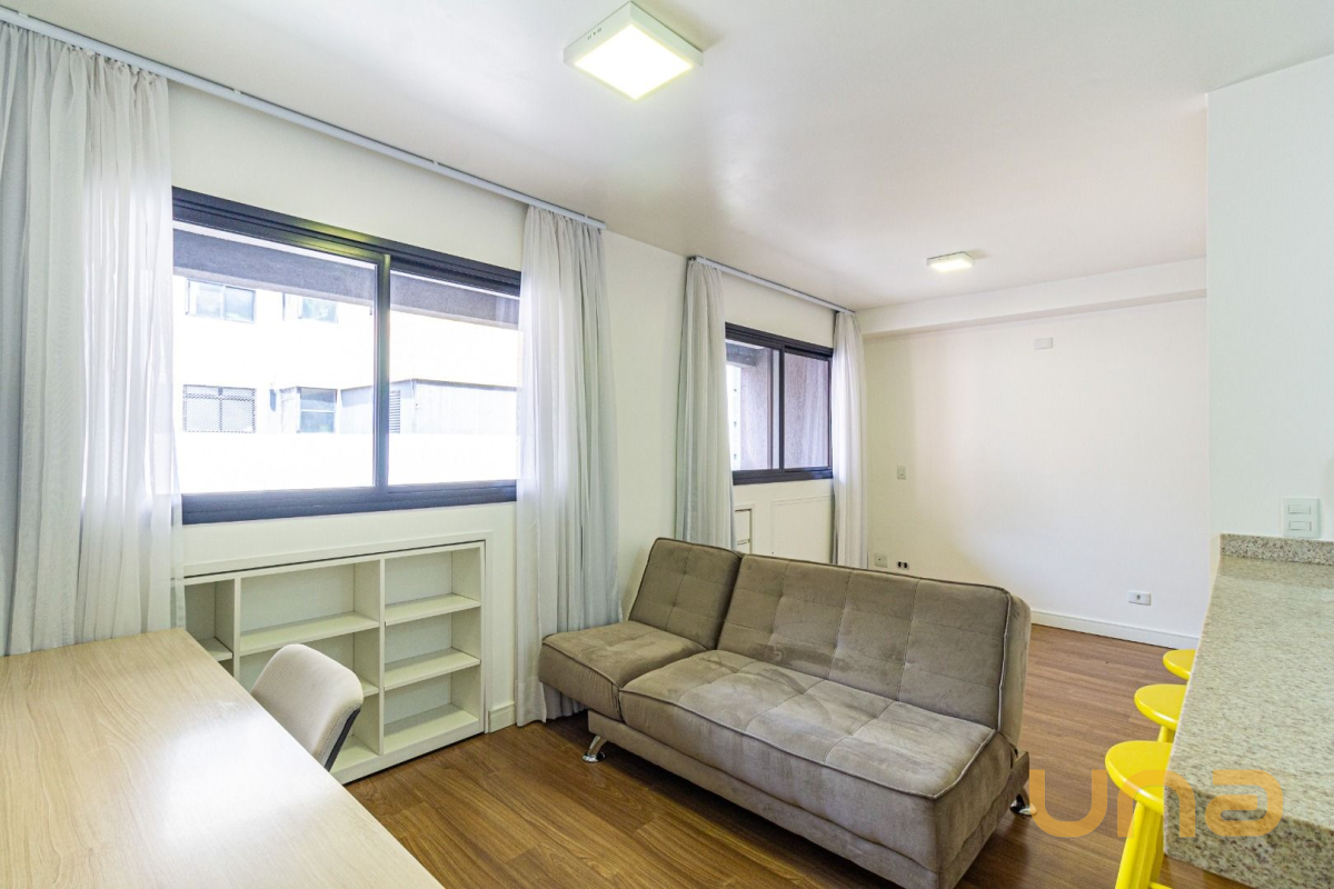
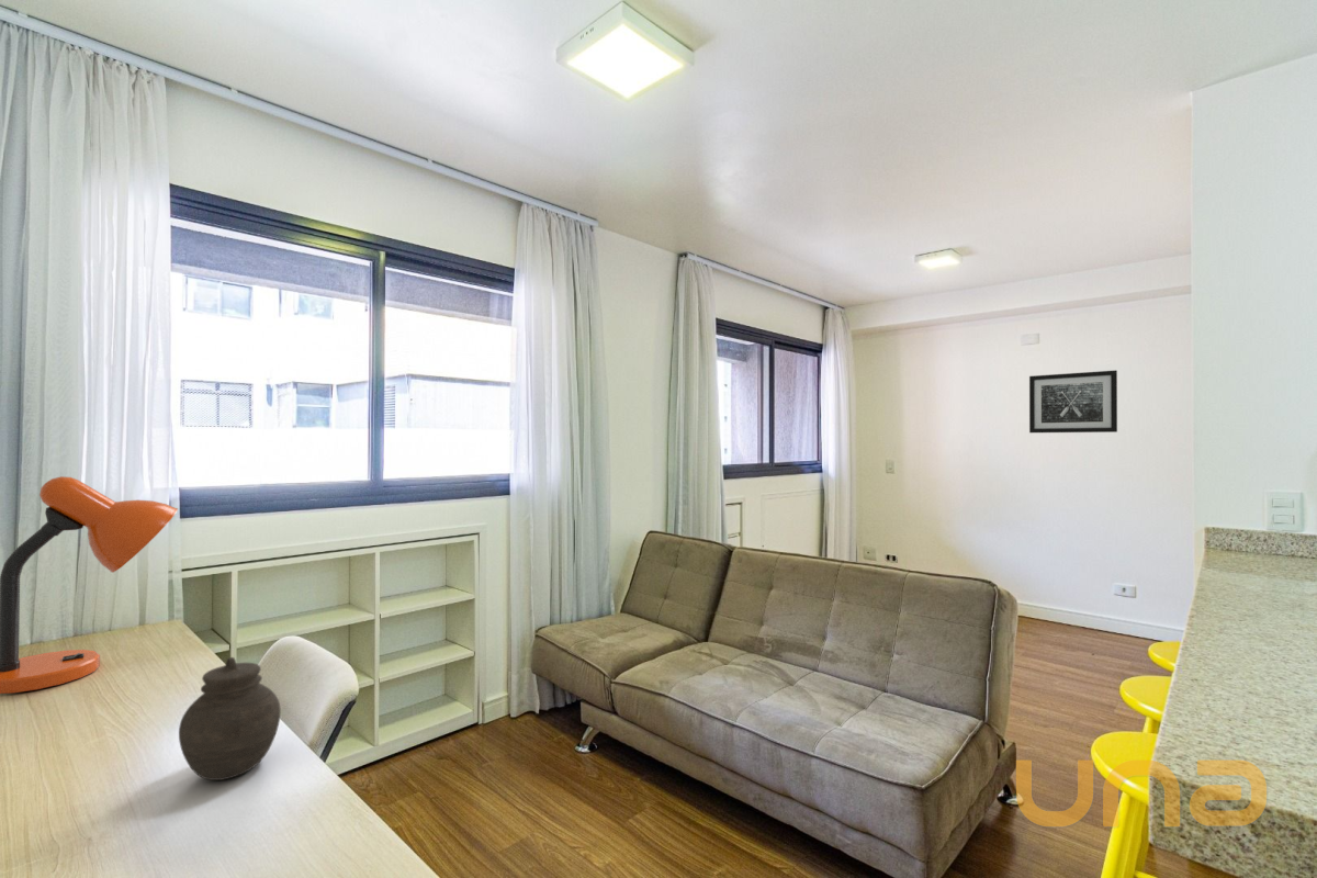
+ jar (232, 713)
+ desk lamp (98, 560)
+ wall art (1071, 403)
